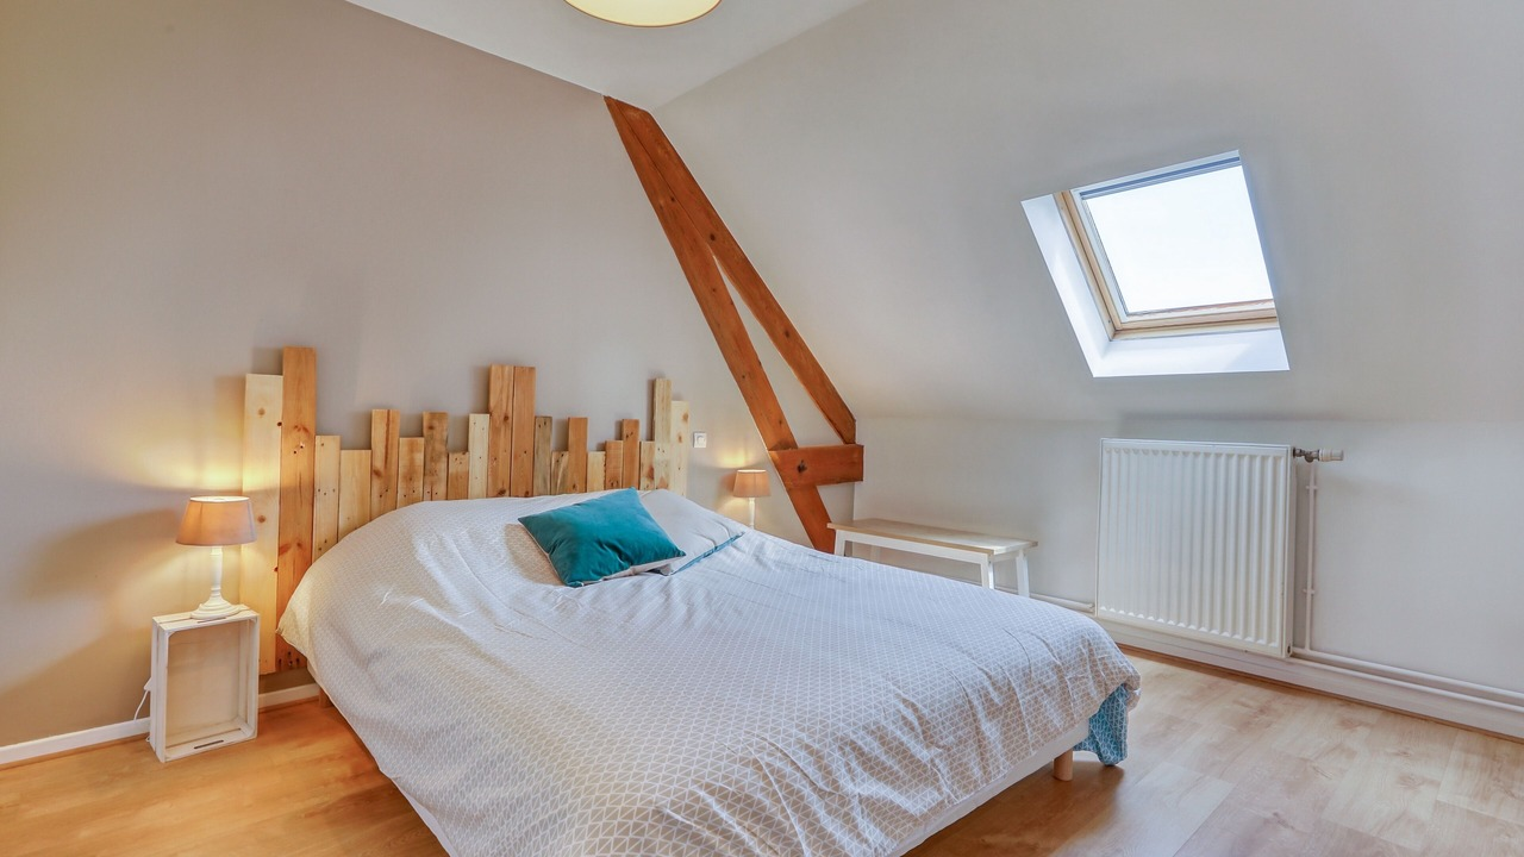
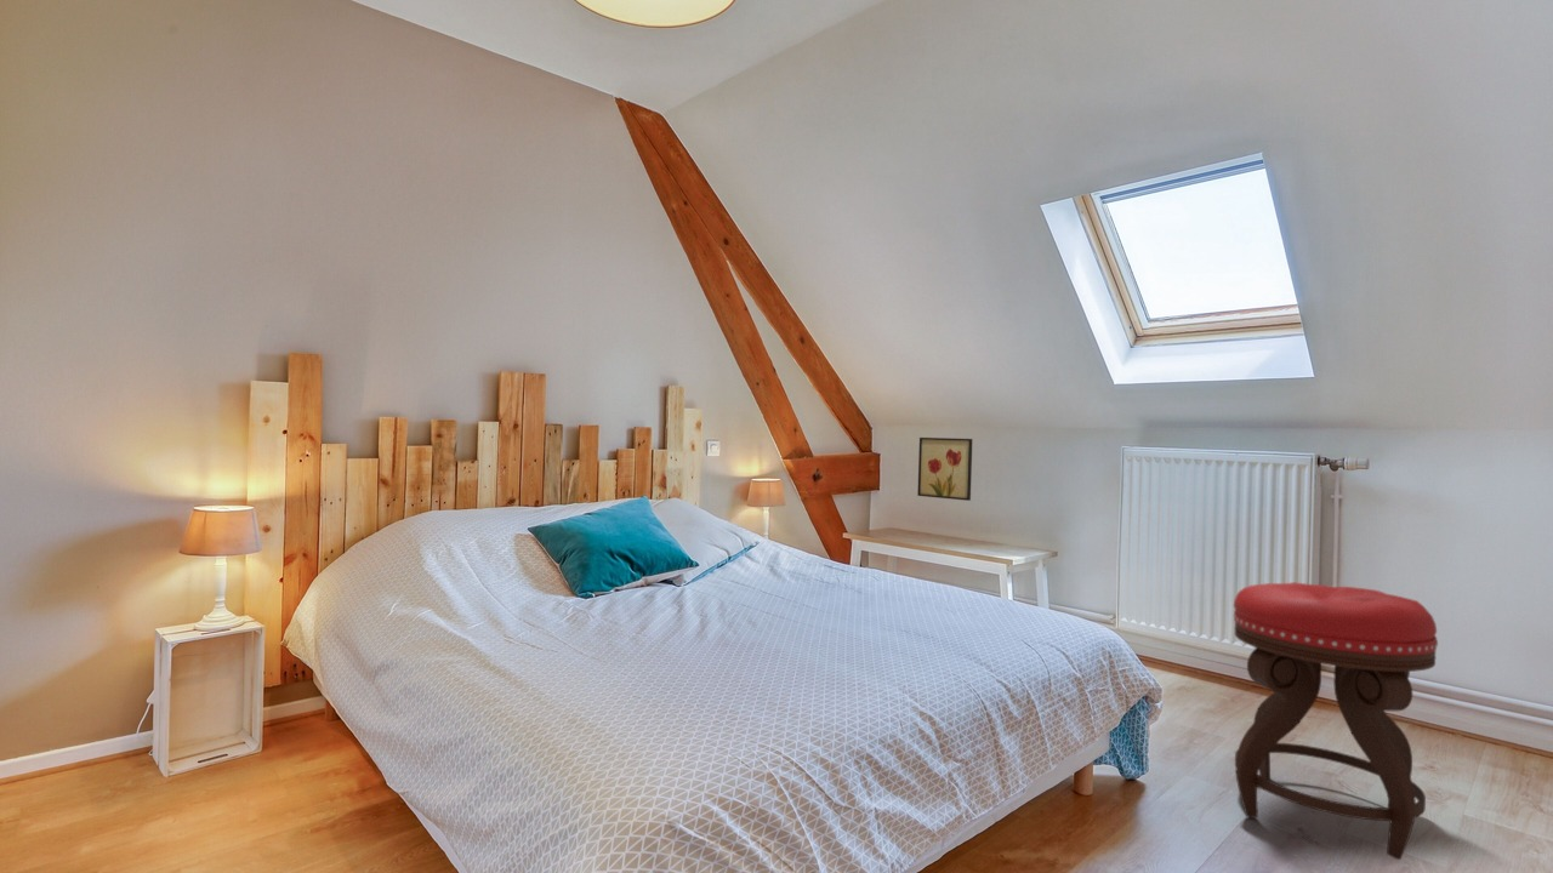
+ stool (1336, 698)
+ wall art (944, 468)
